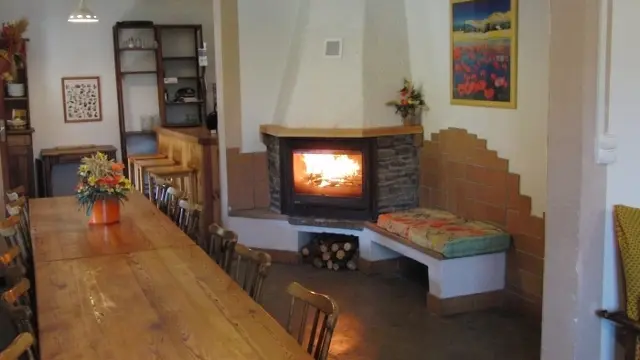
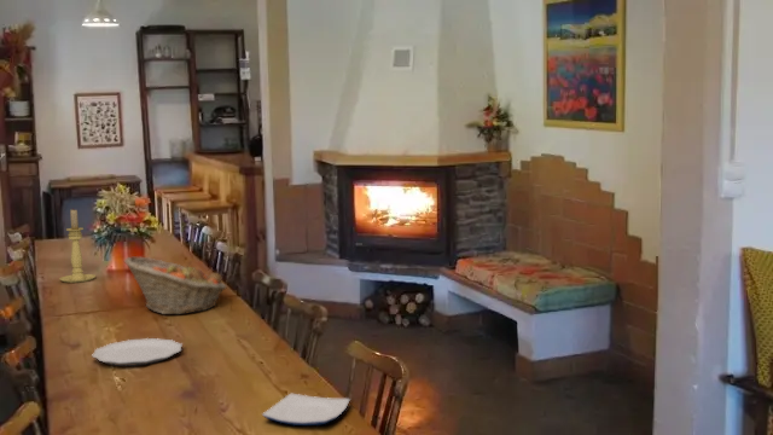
+ fruit basket (175, 282)
+ plate (138, 353)
+ candle holder (75, 244)
+ plate (307, 411)
